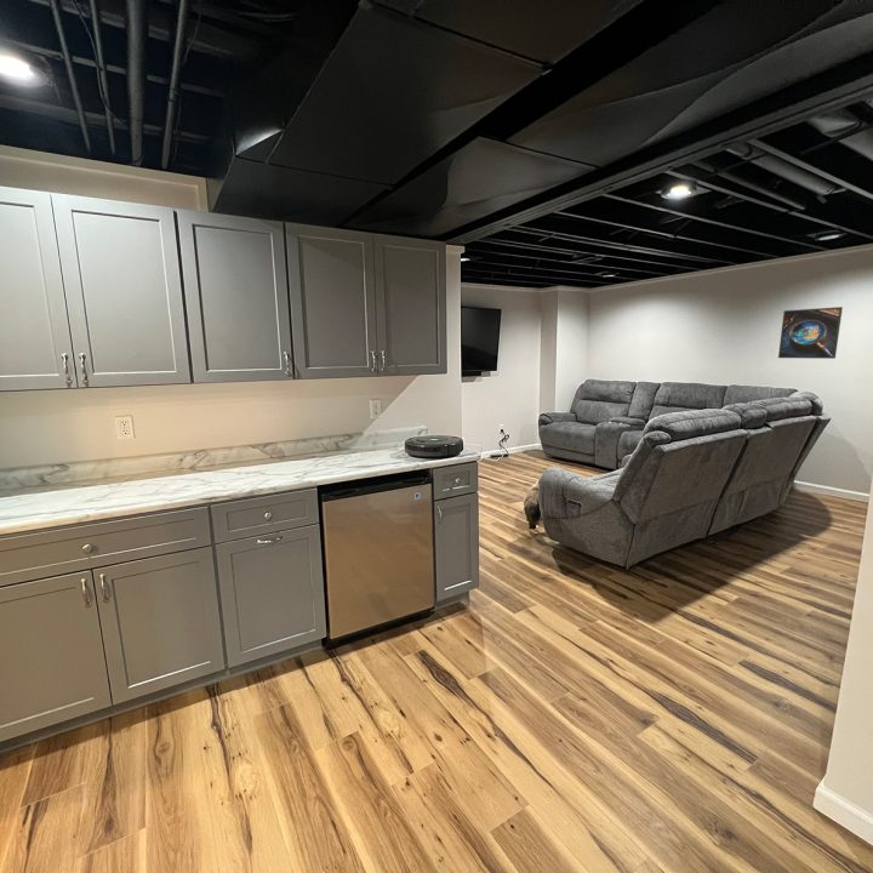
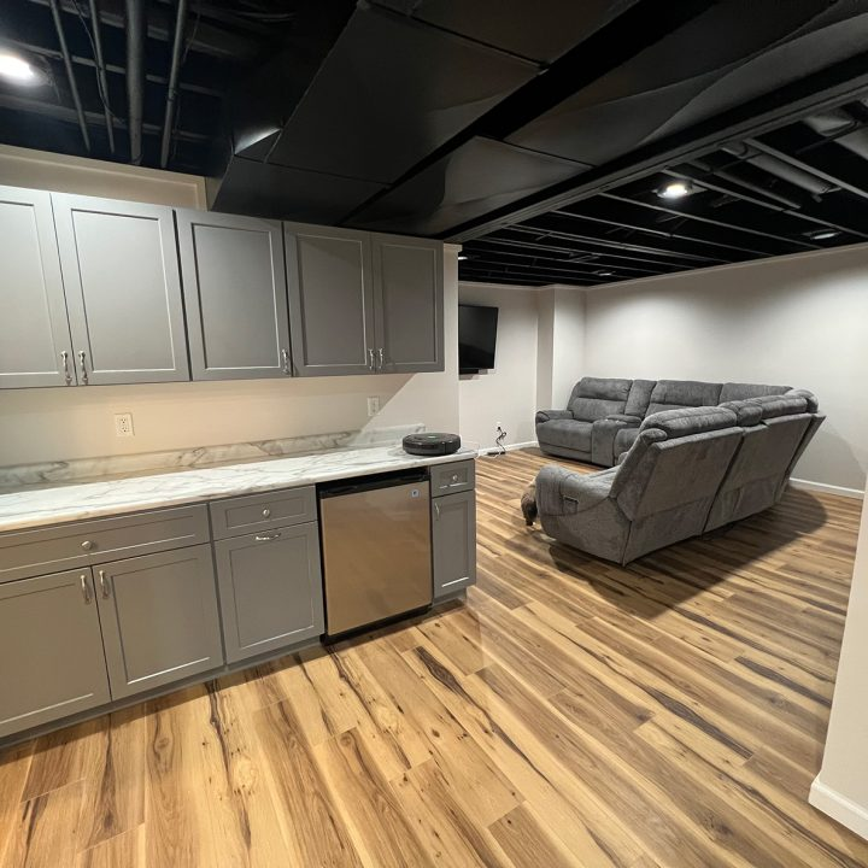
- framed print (809, 333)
